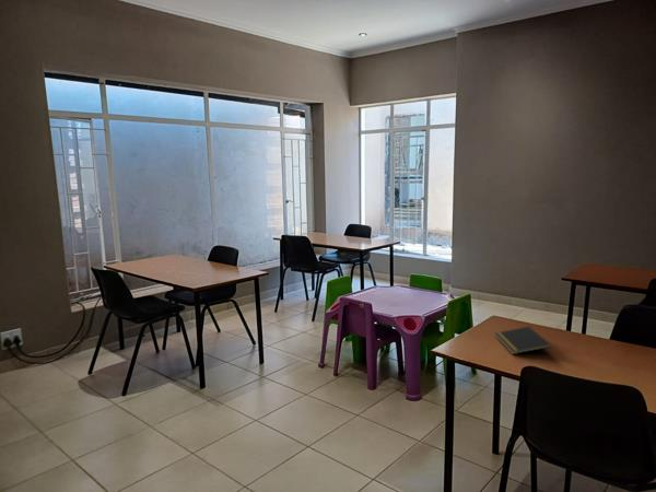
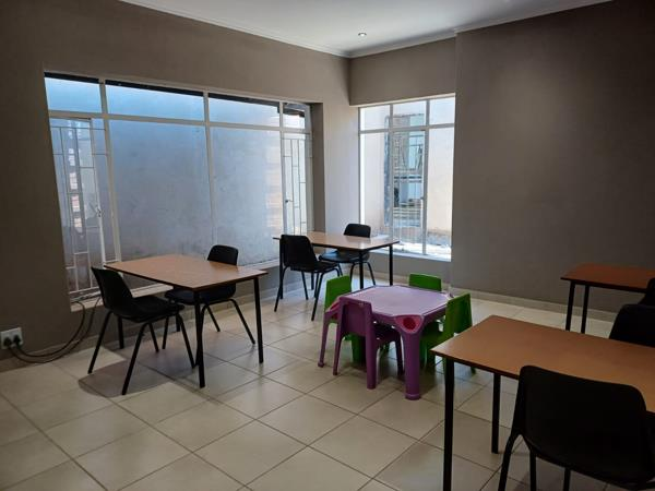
- notepad (520, 339)
